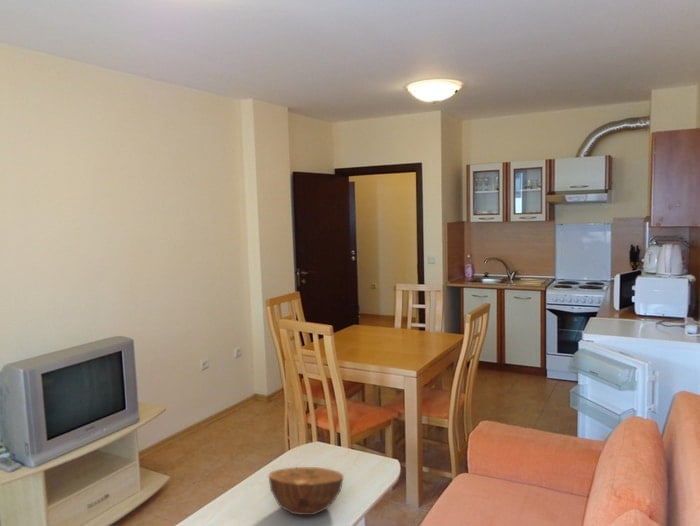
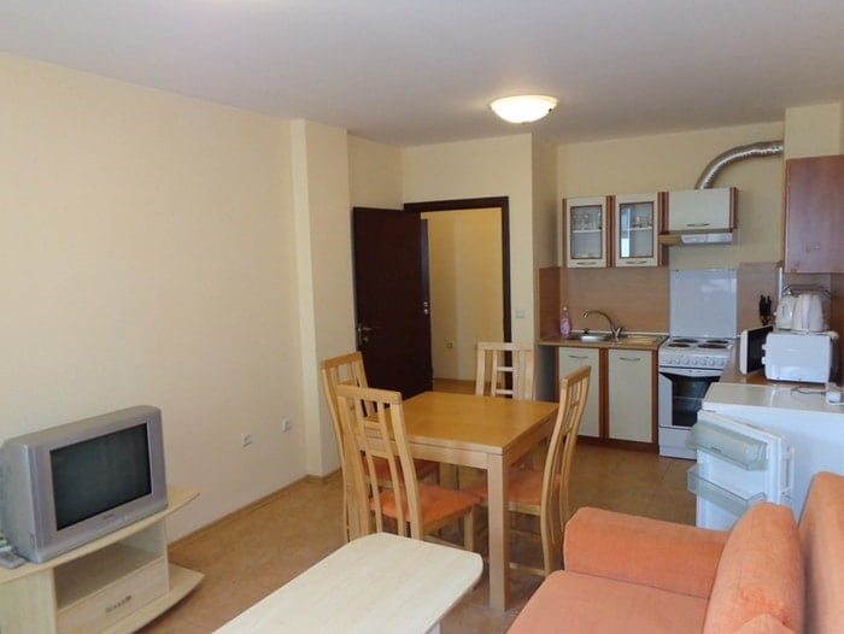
- bowl (306, 488)
